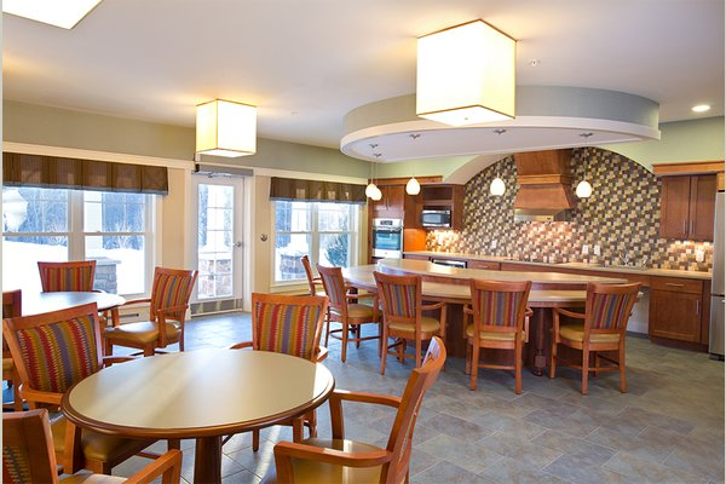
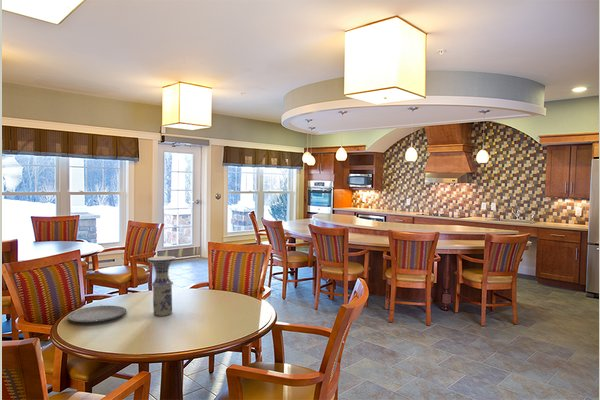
+ plate (97, 314)
+ vase (161, 285)
